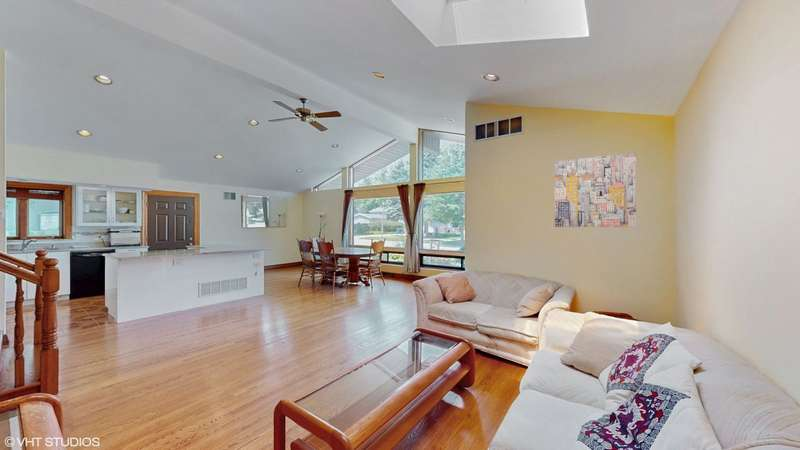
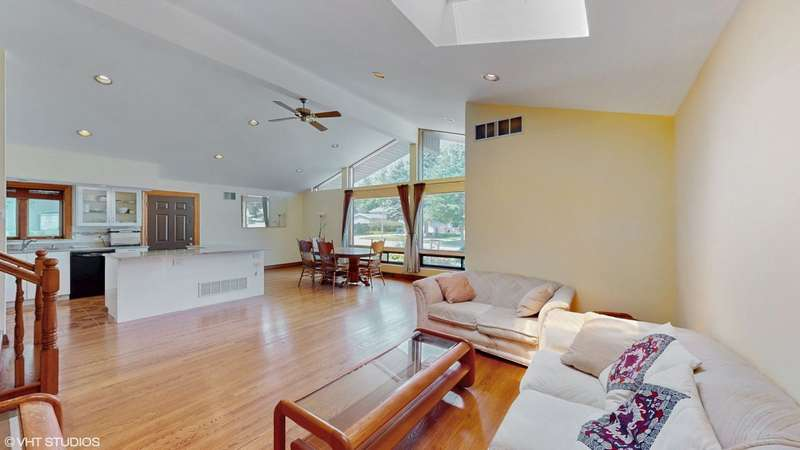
- wall art (593, 192)
